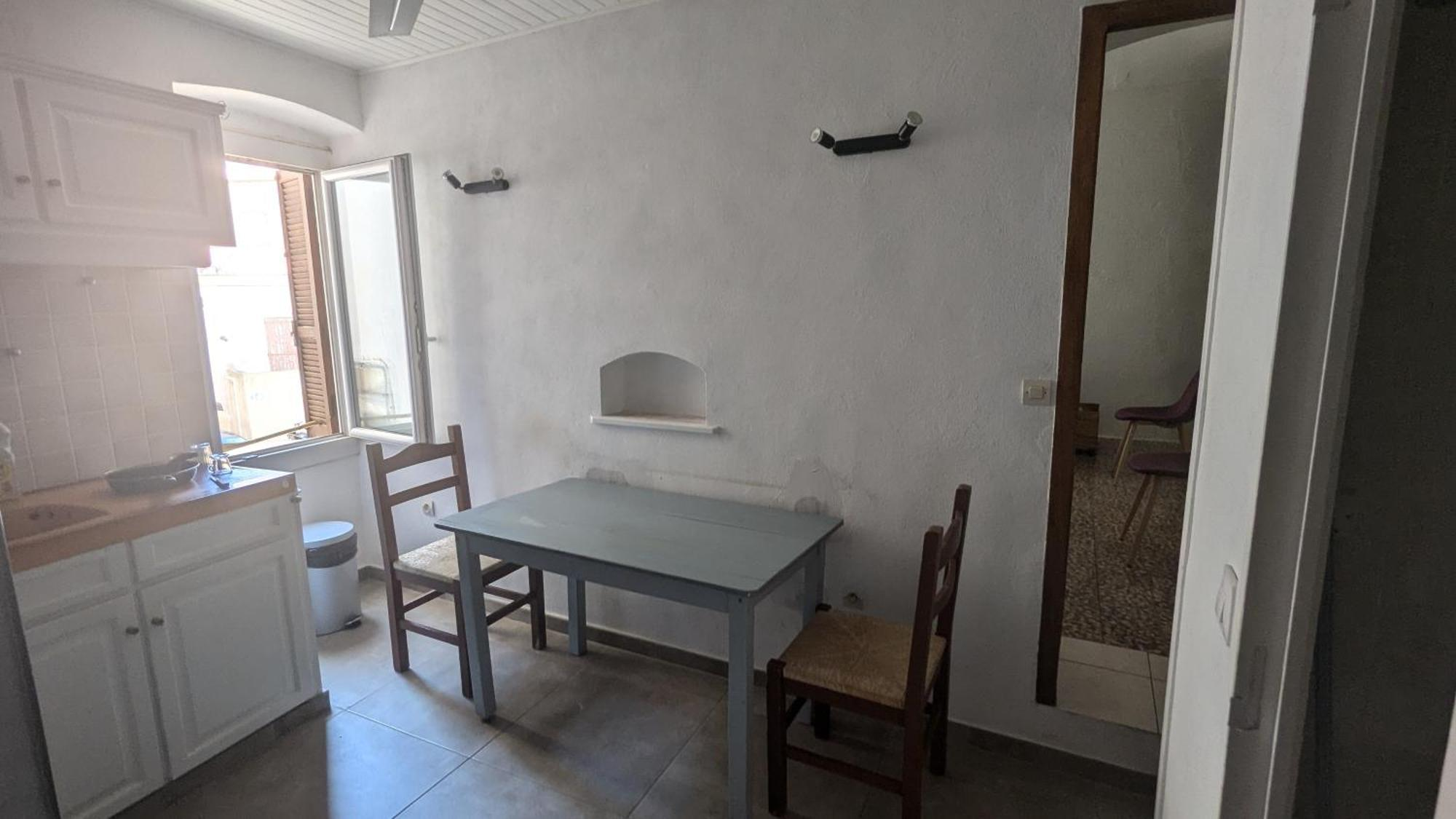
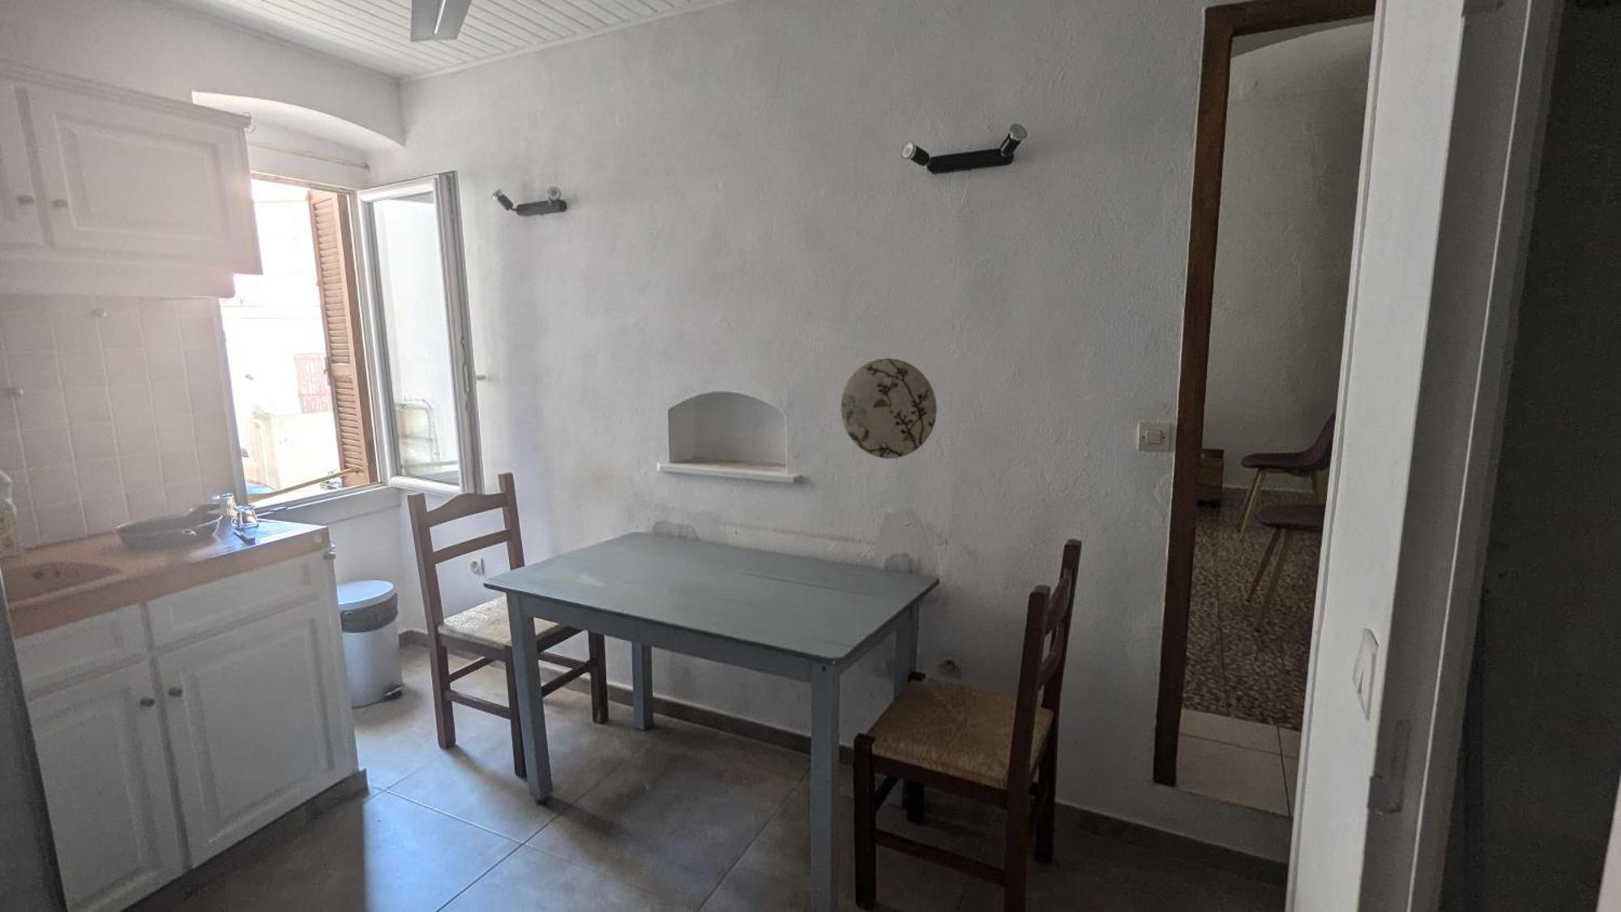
+ decorative plate (887, 409)
